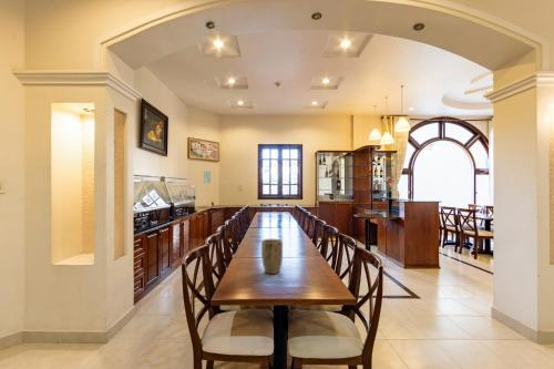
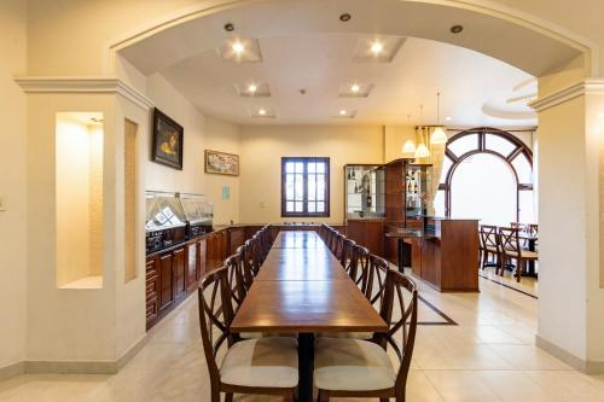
- plant pot (271, 256)
